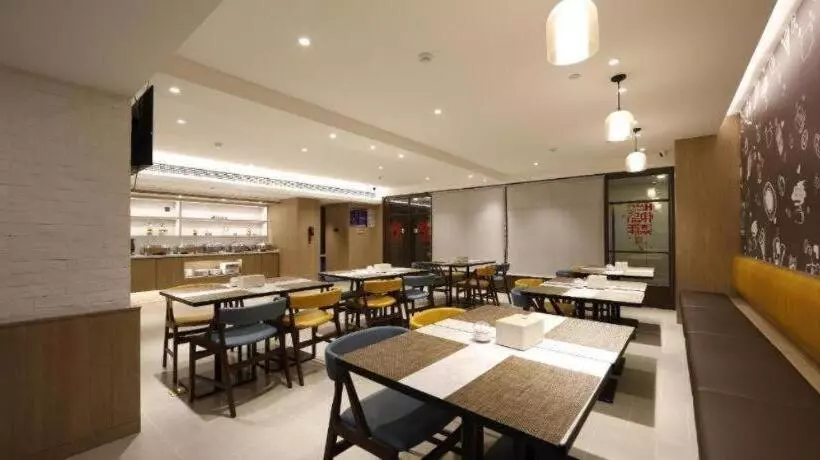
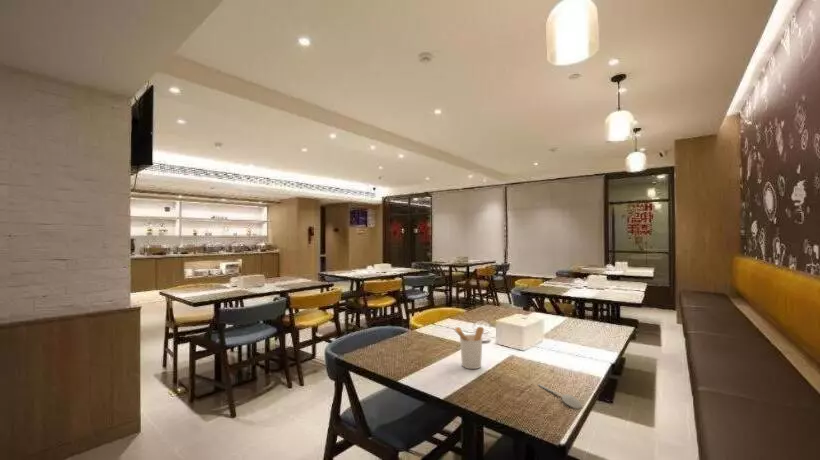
+ spoon (557, 392)
+ utensil holder (467, 346)
